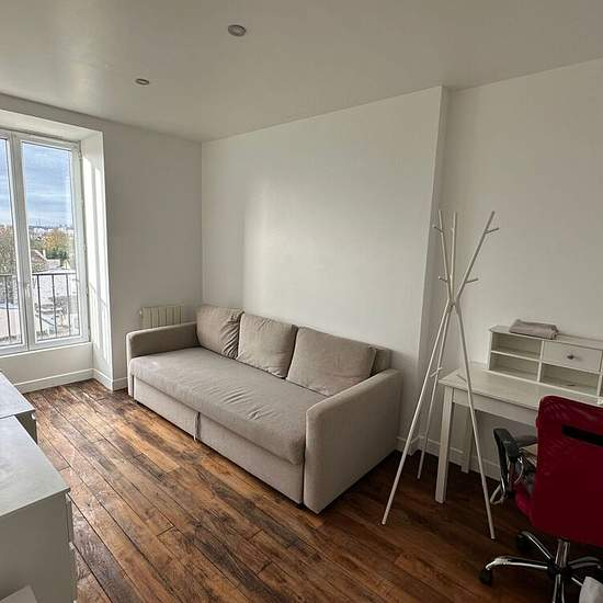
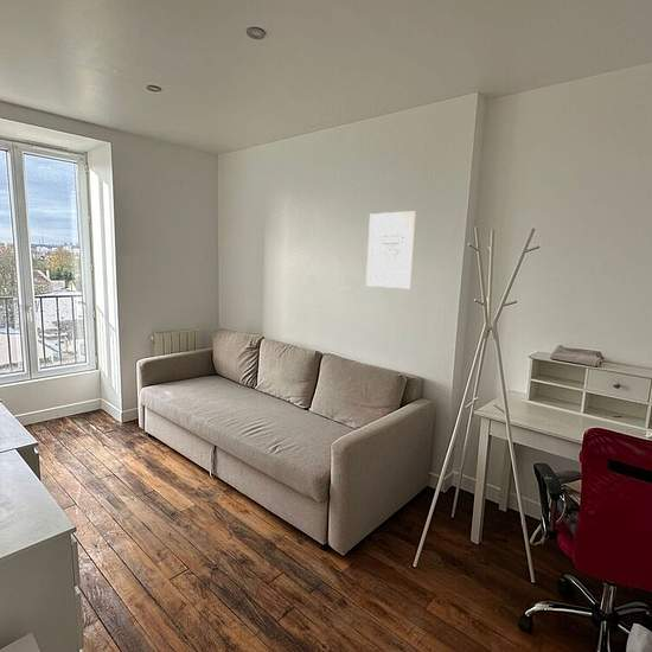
+ wall art (389, 250)
